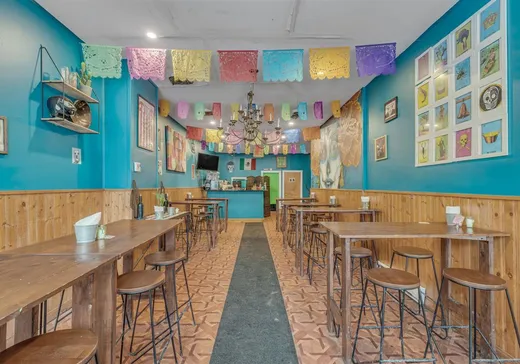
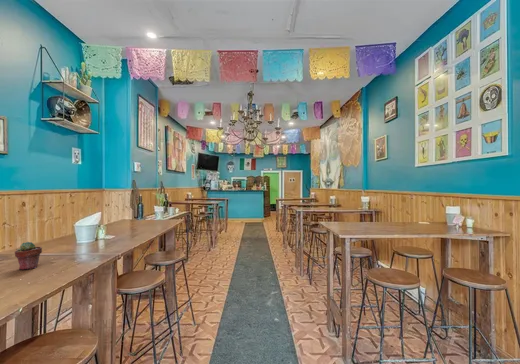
+ potted succulent (28, 254)
